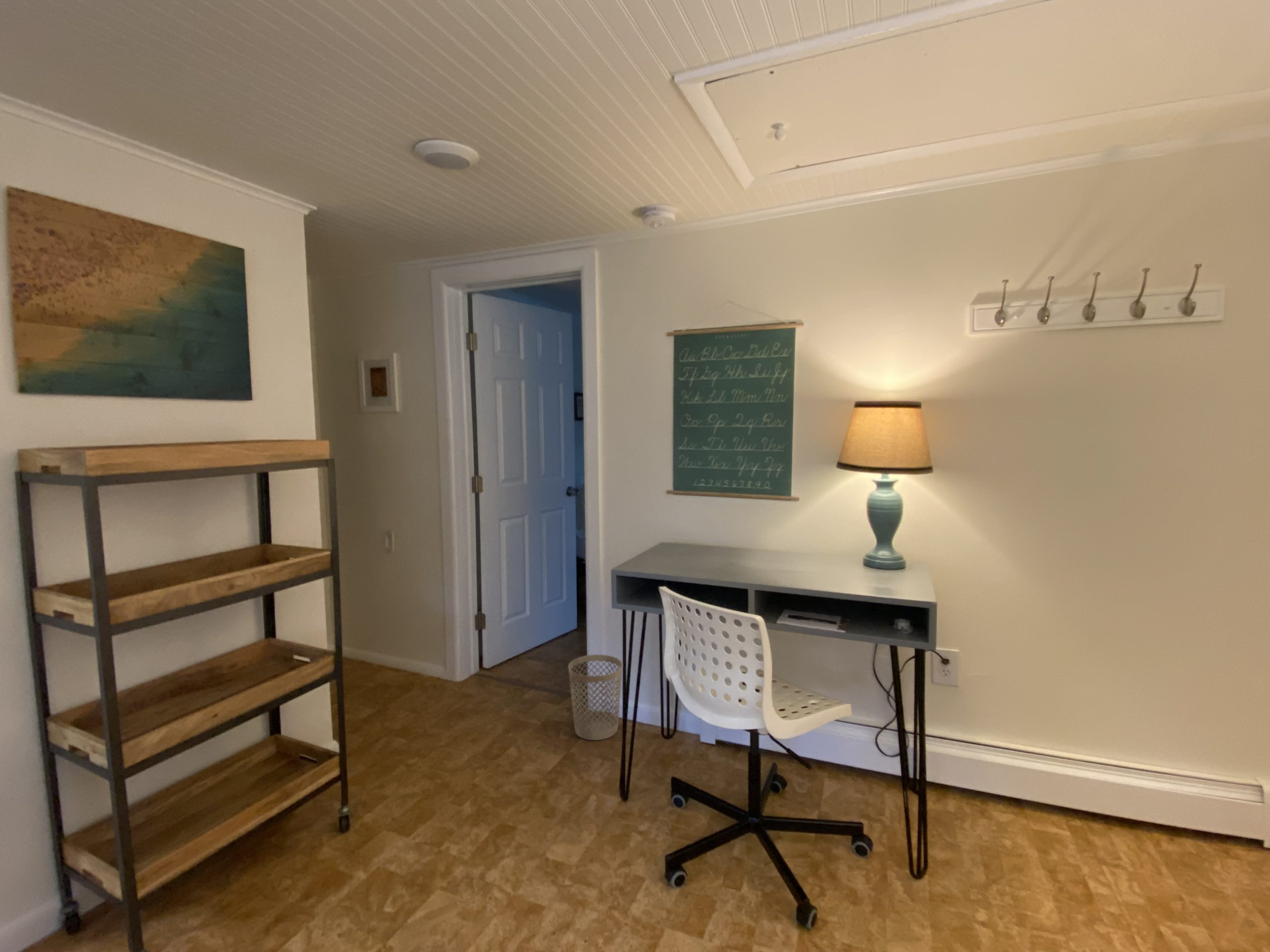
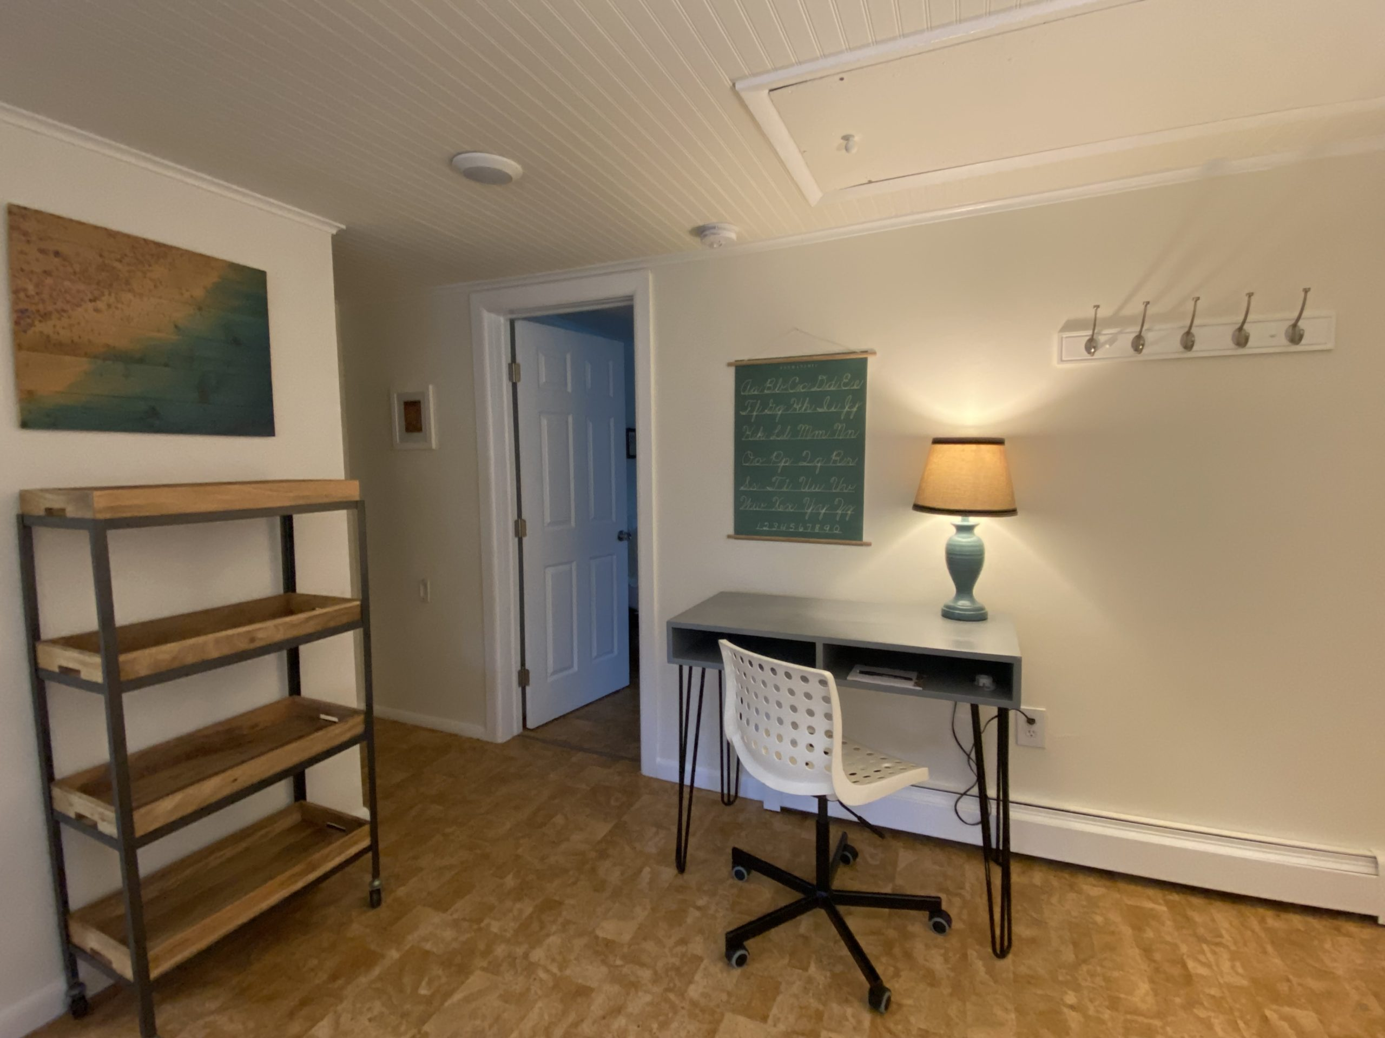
- wastebasket (596, 697)
